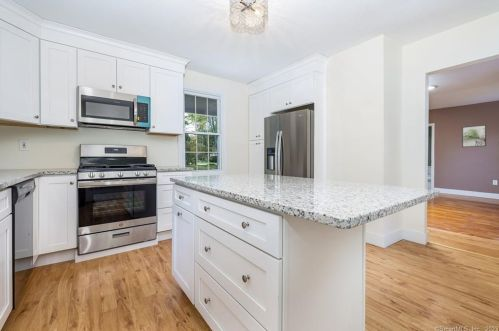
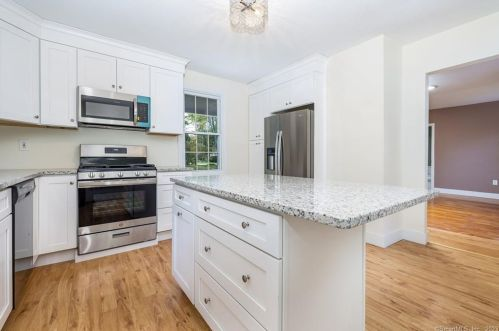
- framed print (473, 136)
